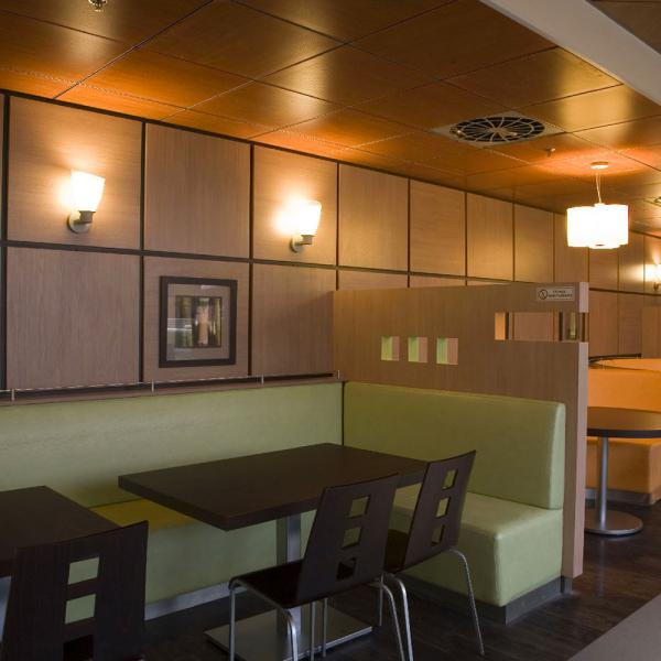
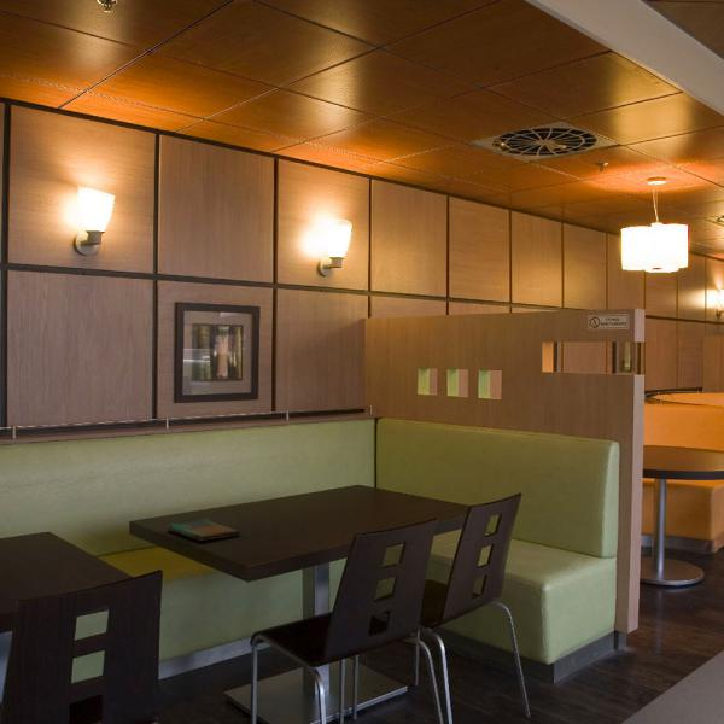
+ dish towel (203, 529)
